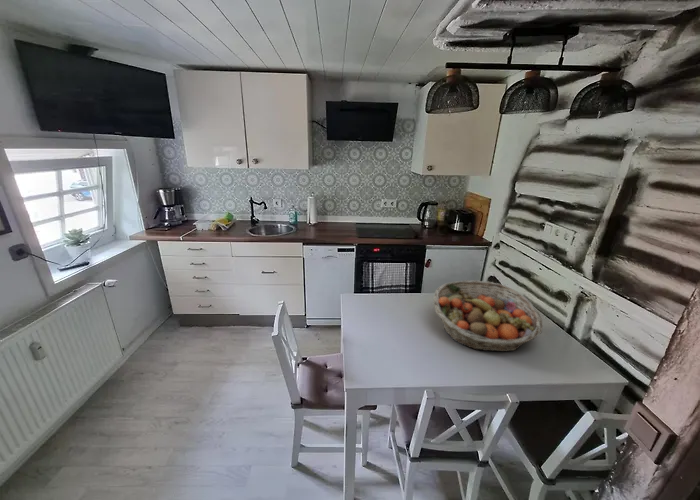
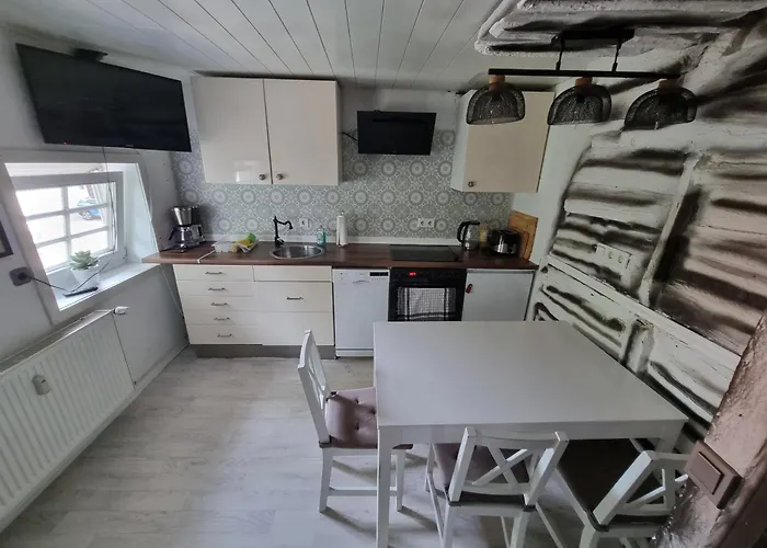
- fruit basket (483, 314)
